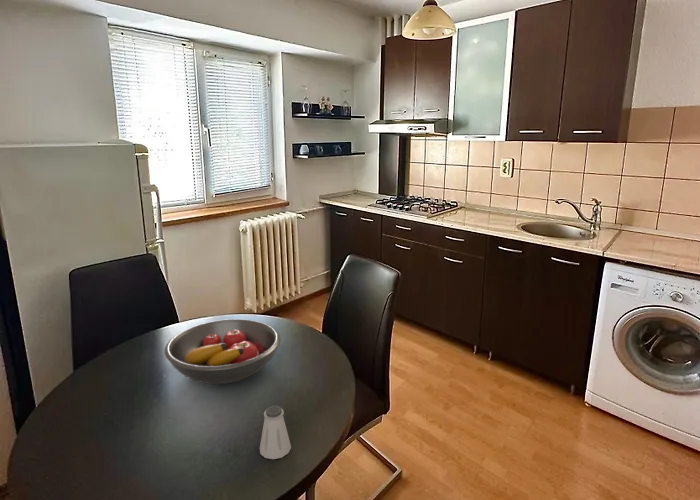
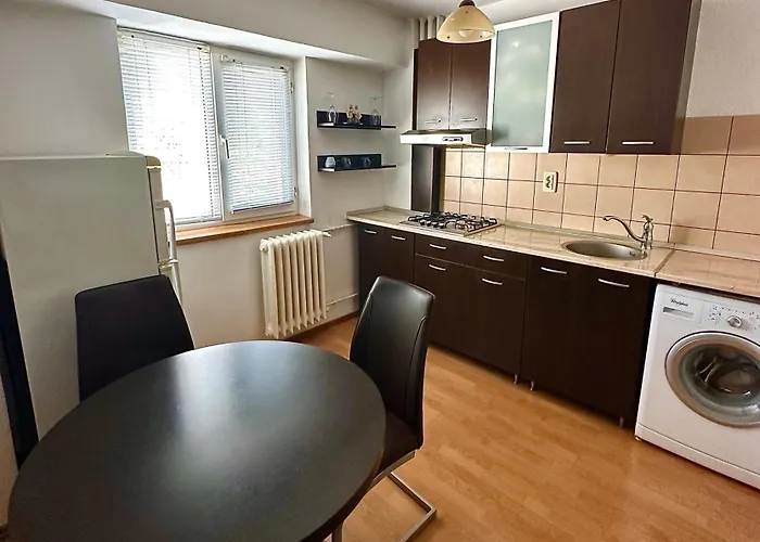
- fruit bowl (225, 351)
- saltshaker (274, 429)
